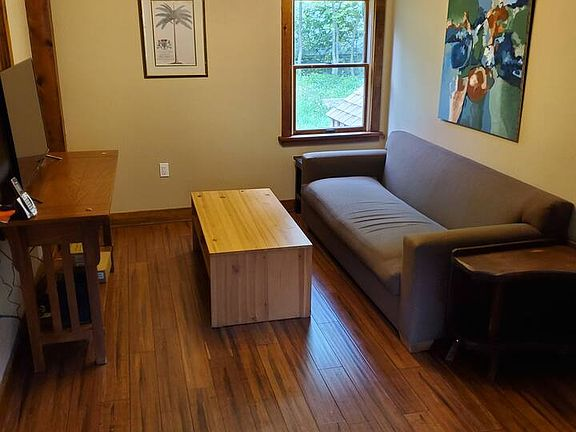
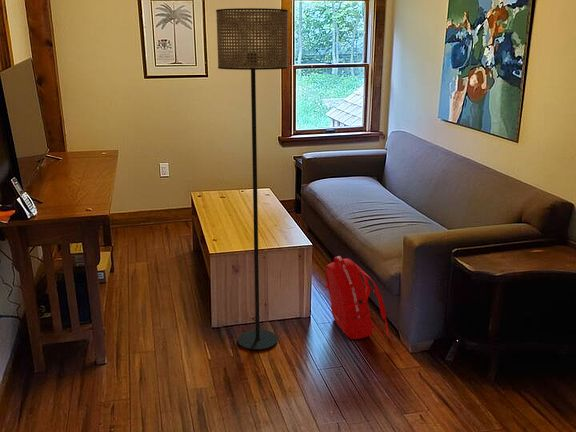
+ backpack (354, 292)
+ floor lamp (255, 188)
